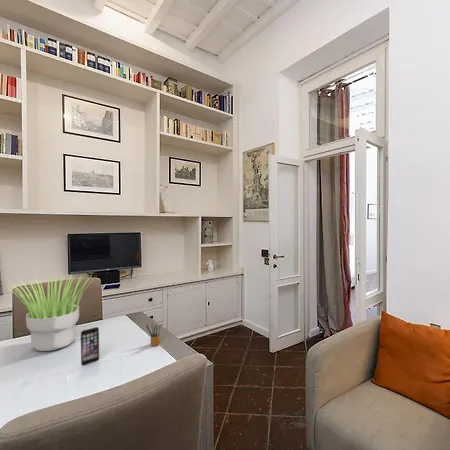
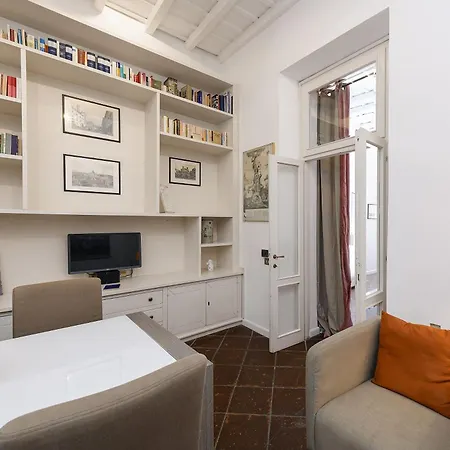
- pencil box (154, 333)
- smartphone (90, 346)
- potted plant (54, 312)
